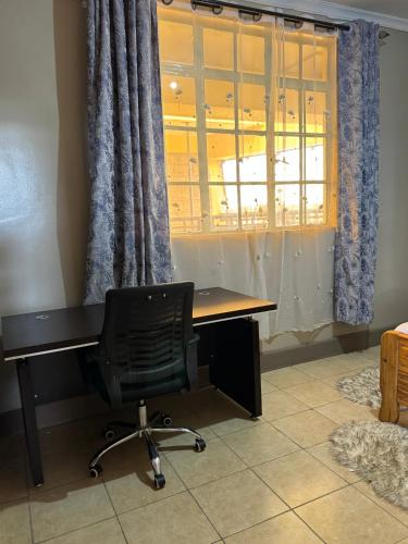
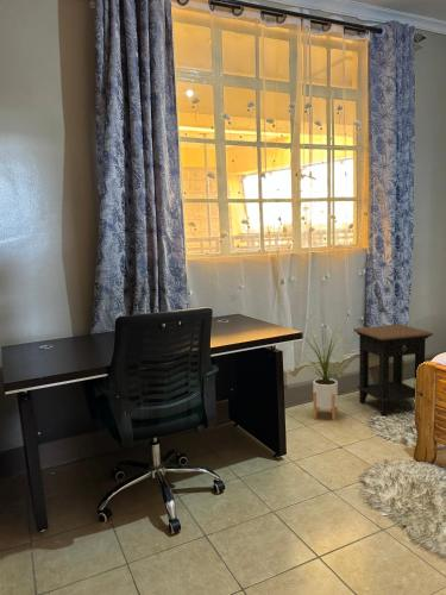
+ side table (388, 368)
+ house plant (325, 370)
